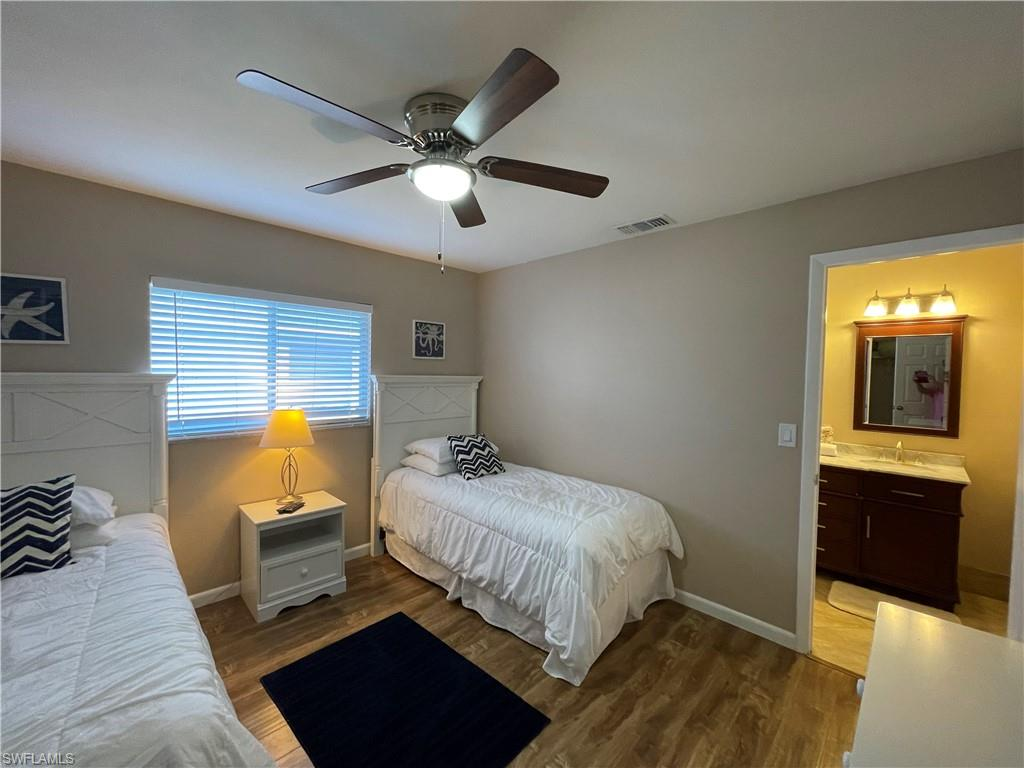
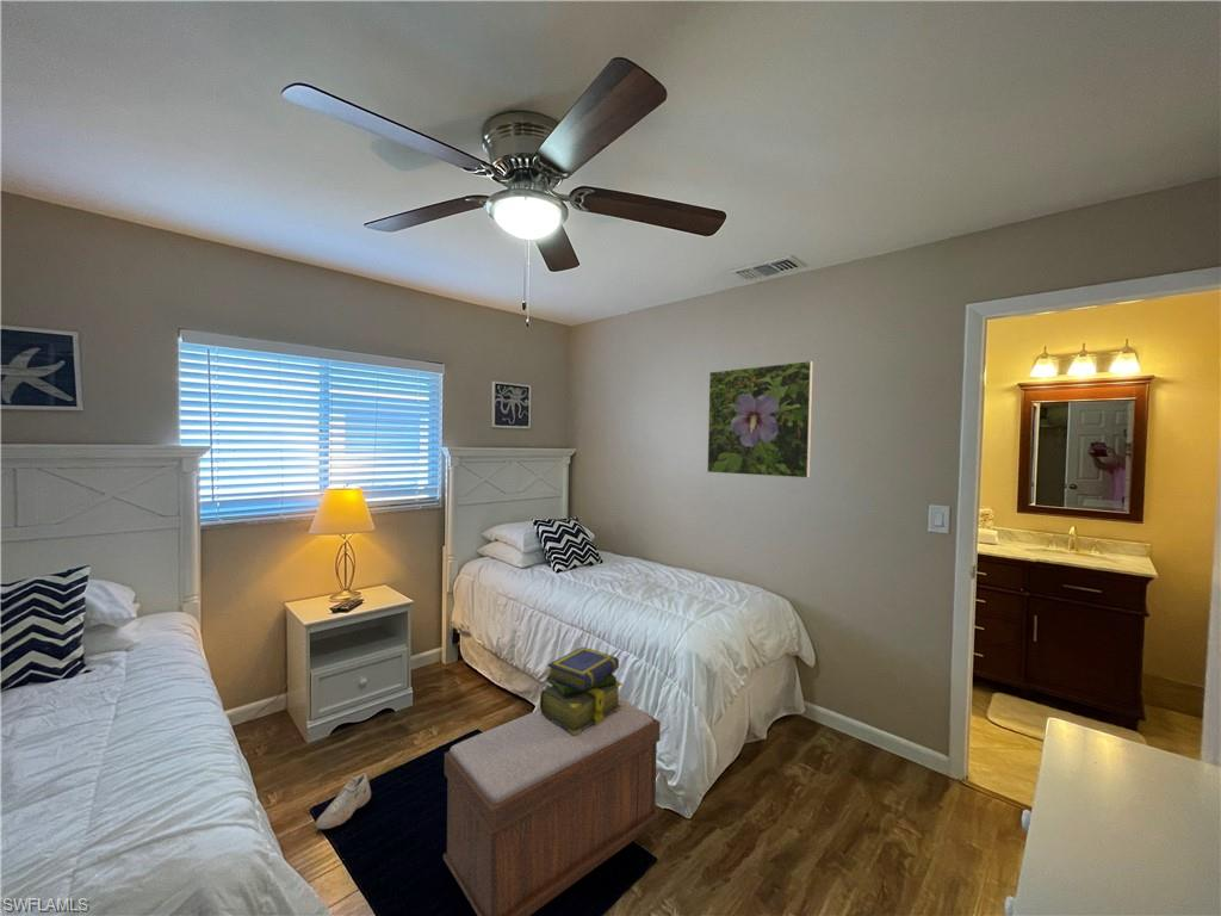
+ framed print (756, 421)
+ shoe (345, 798)
+ bench (557, 788)
+ stack of books (582, 685)
